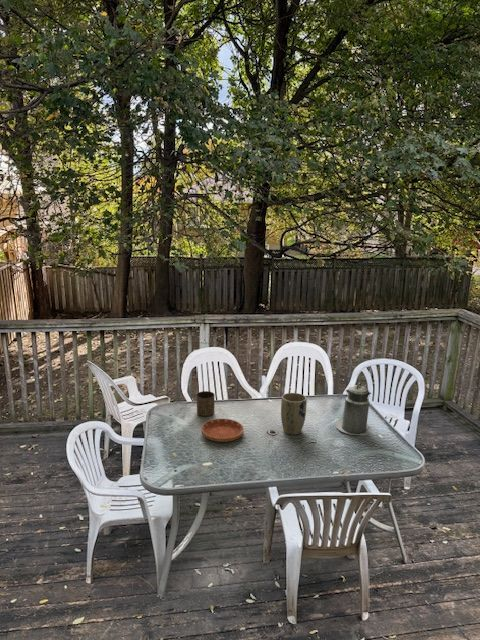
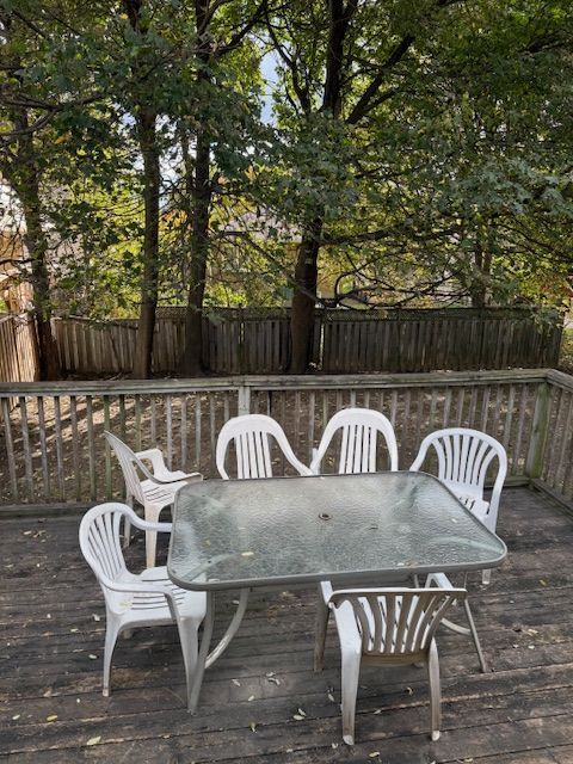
- canister (355, 405)
- plant pot (293, 414)
- cup (205, 403)
- saucer (222, 430)
